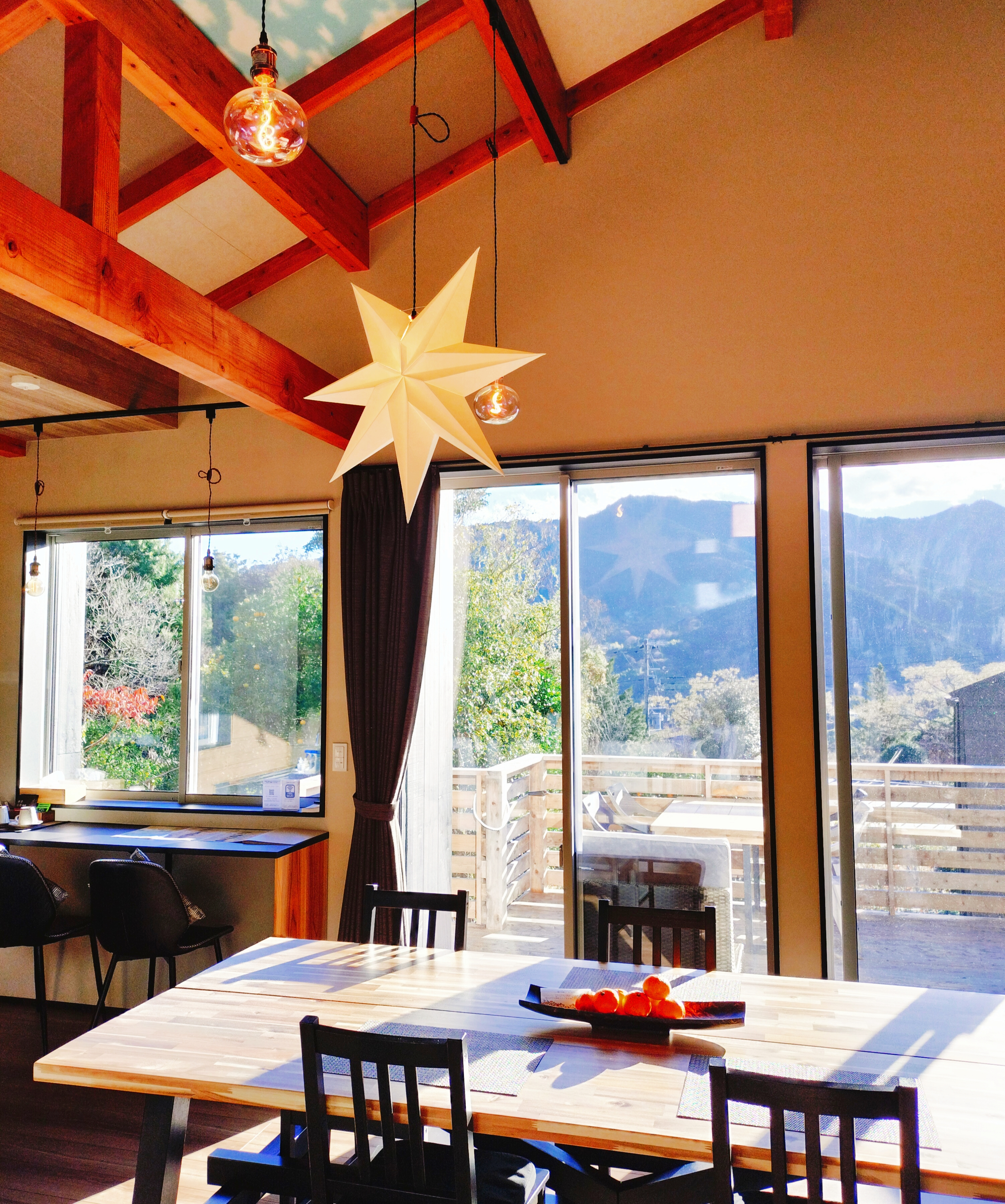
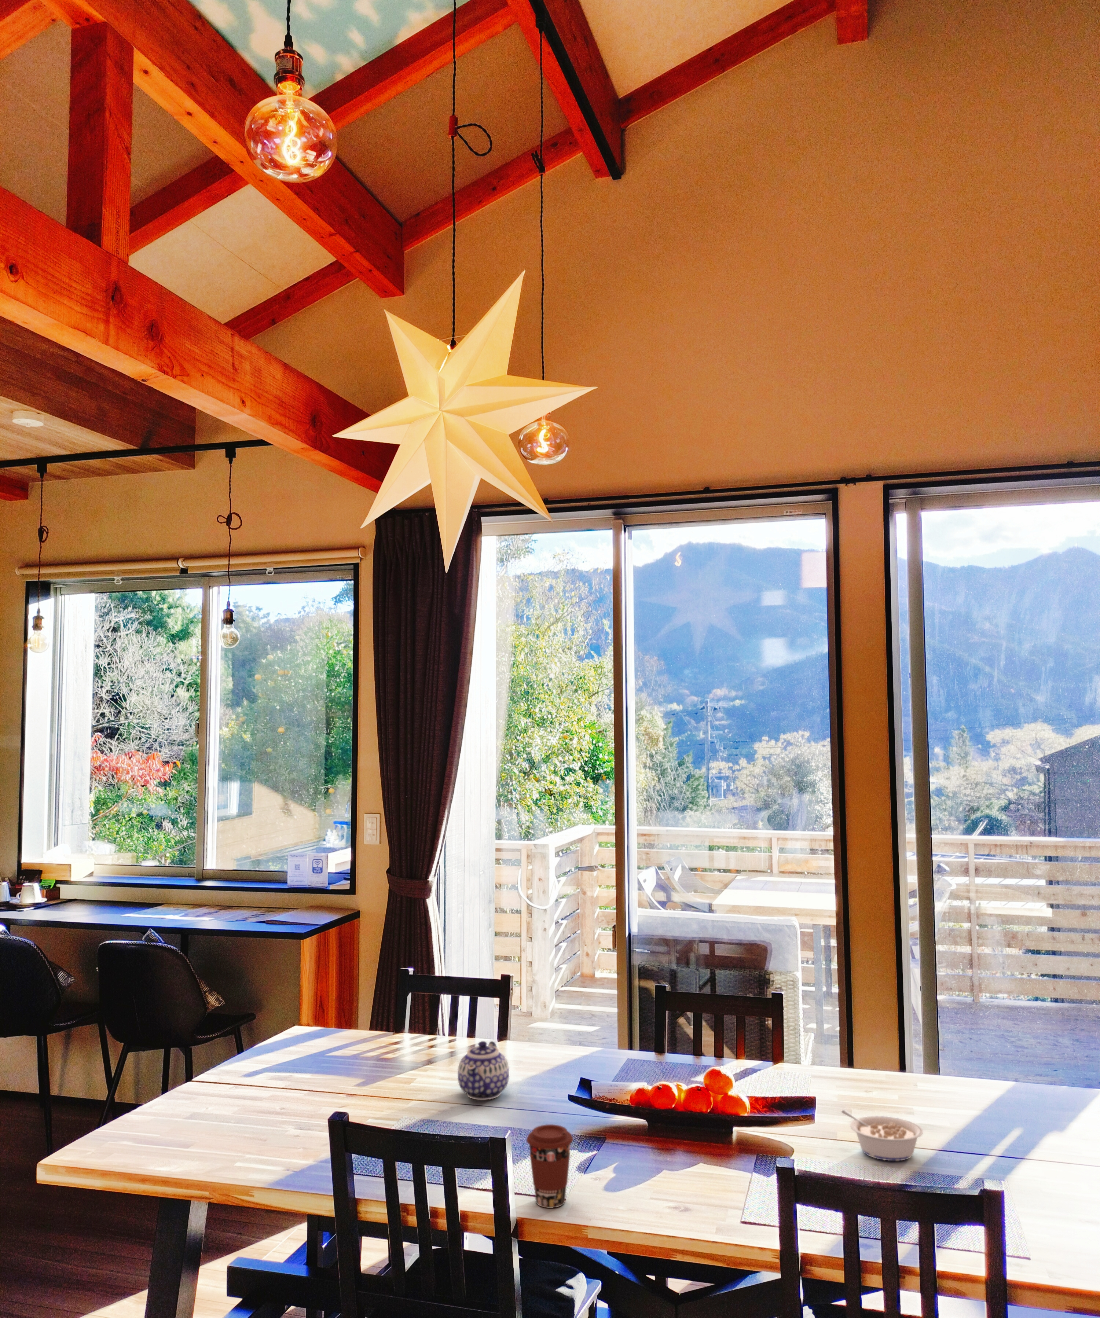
+ teapot (484, 1067)
+ coffee cup (551, 1166)
+ legume (883, 1137)
